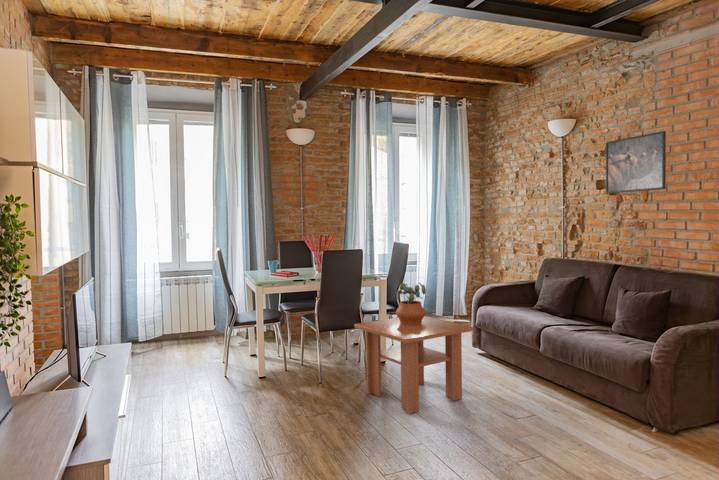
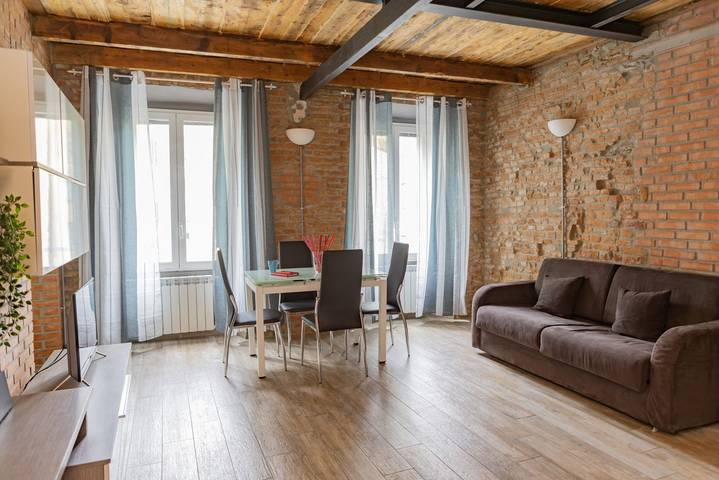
- coffee table (413, 360)
- potted plant (408, 301)
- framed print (633, 164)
